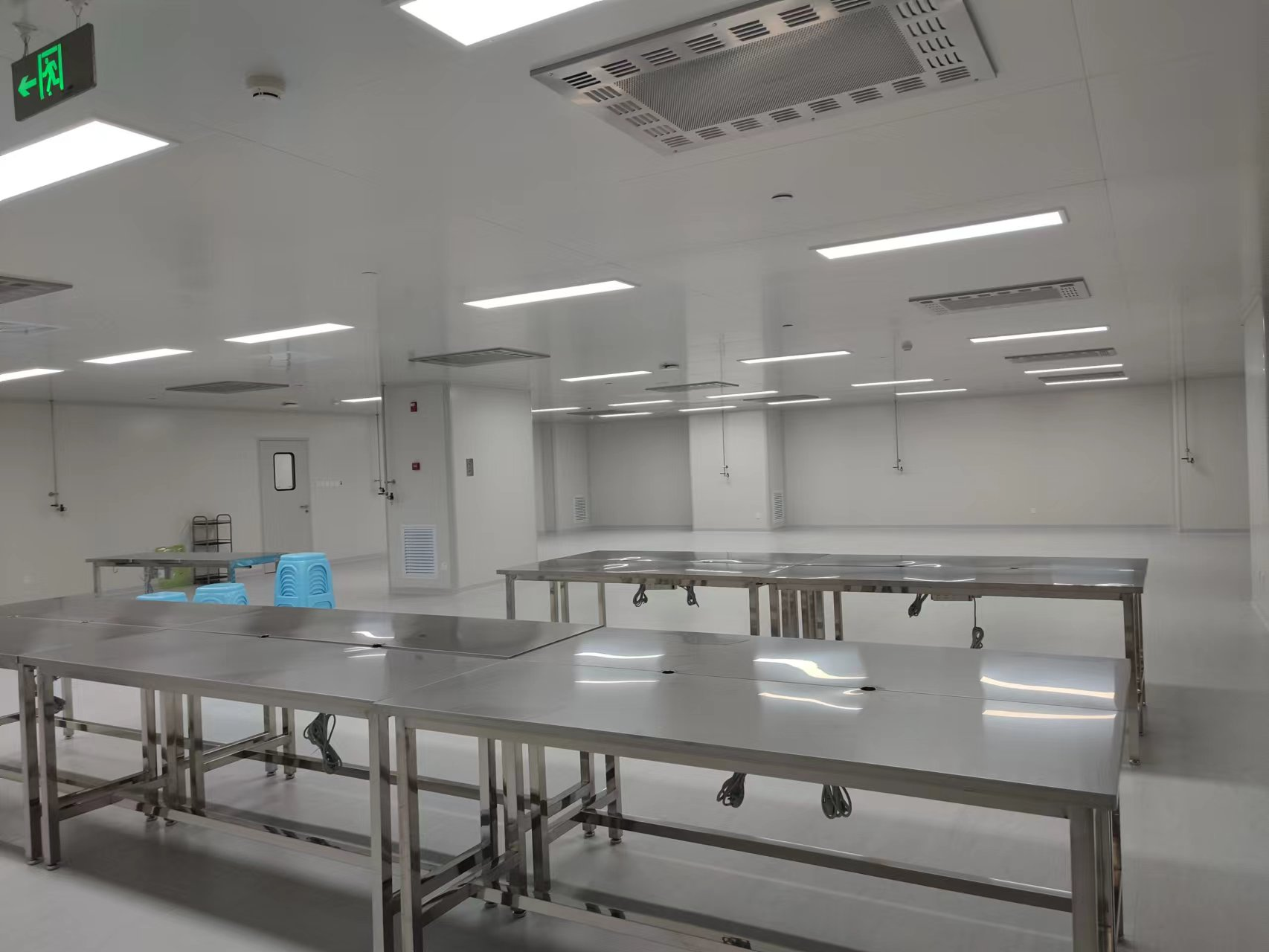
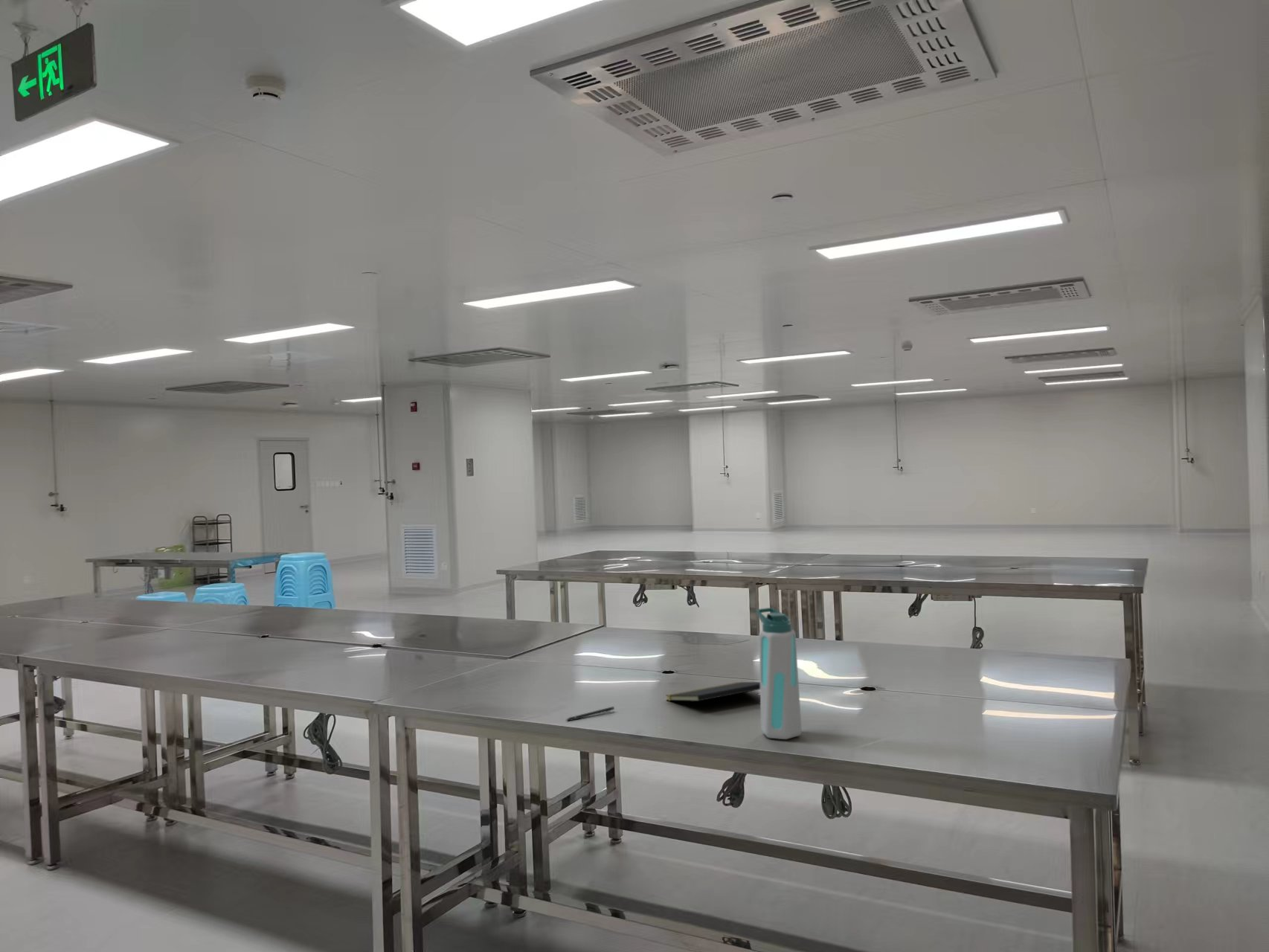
+ pen (590, 714)
+ notepad (719, 691)
+ water bottle (777, 672)
